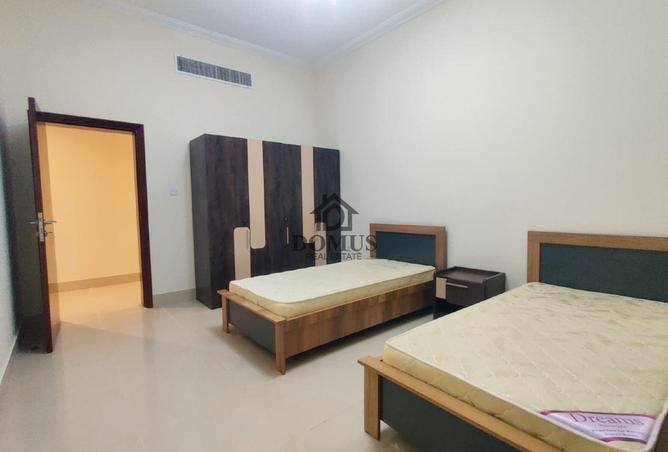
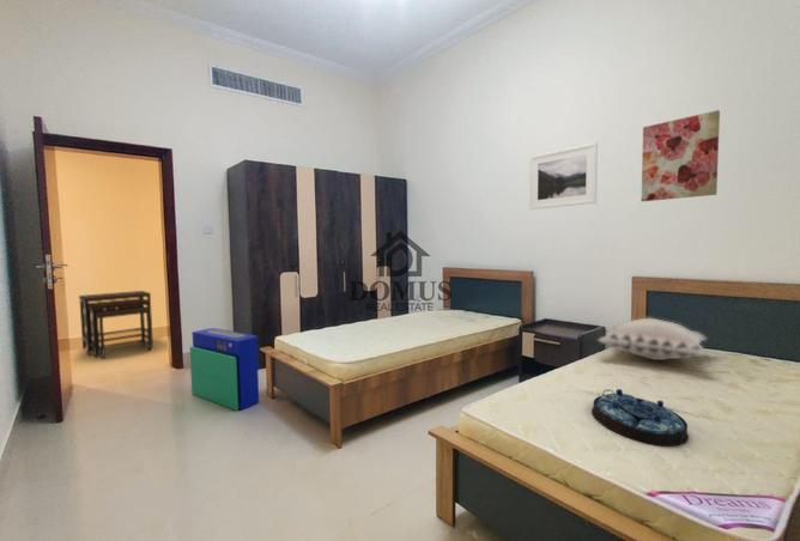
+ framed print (560, 178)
+ decorative pillow (653, 338)
+ air purifier (224, 365)
+ serving tray (636, 411)
+ wall art (678, 158)
+ desk (119, 315)
